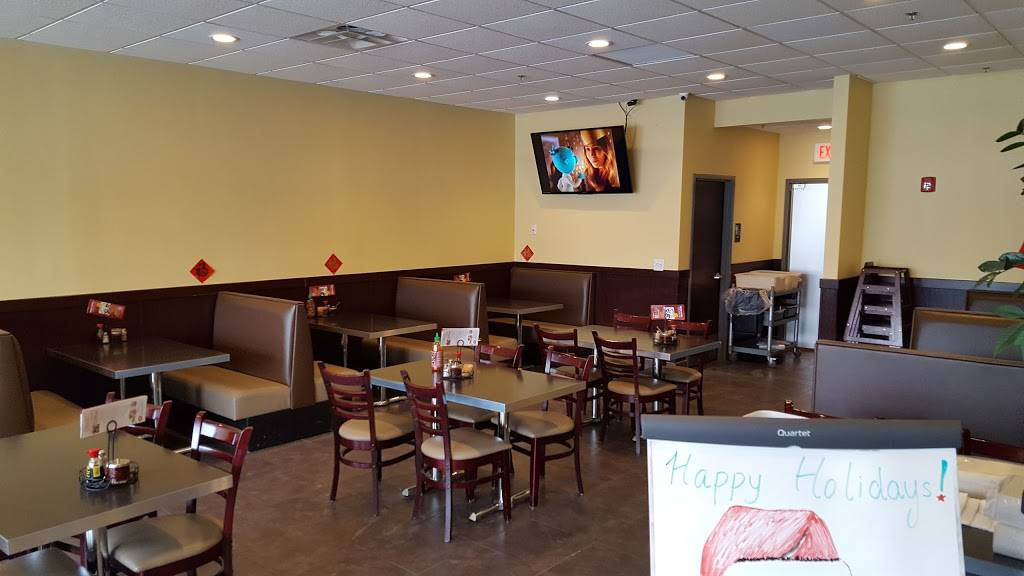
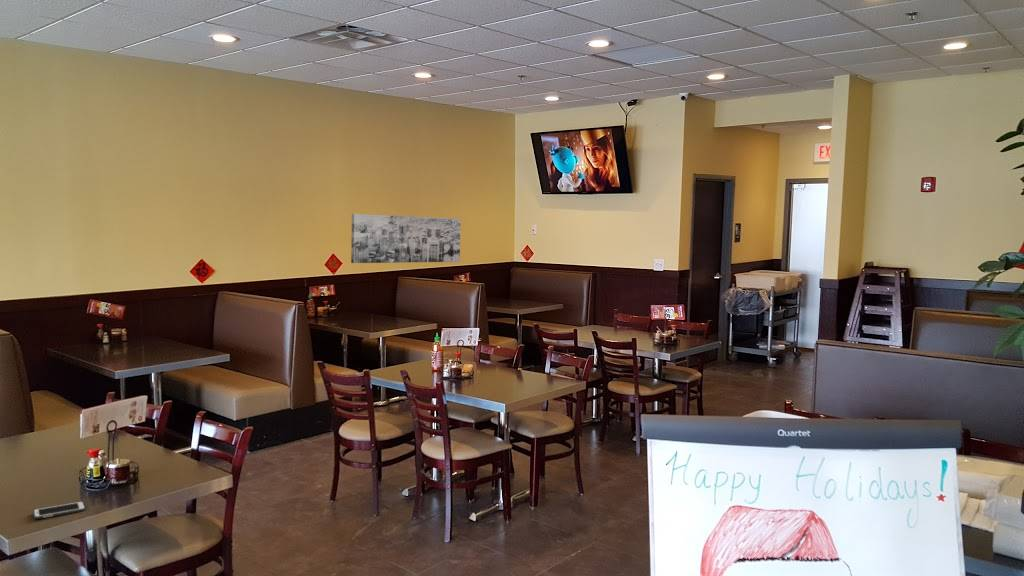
+ cell phone (59, 510)
+ wall art (409, 239)
